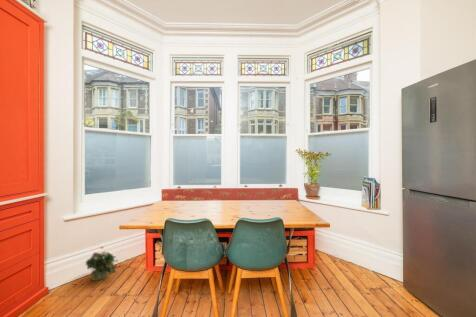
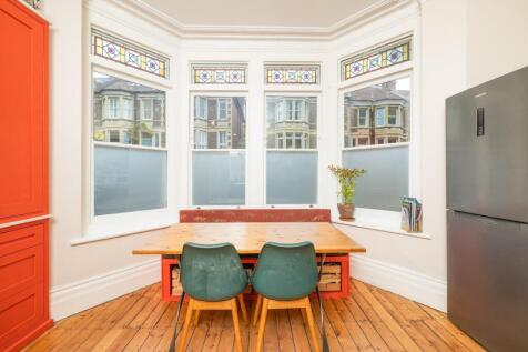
- potted plant (103, 262)
